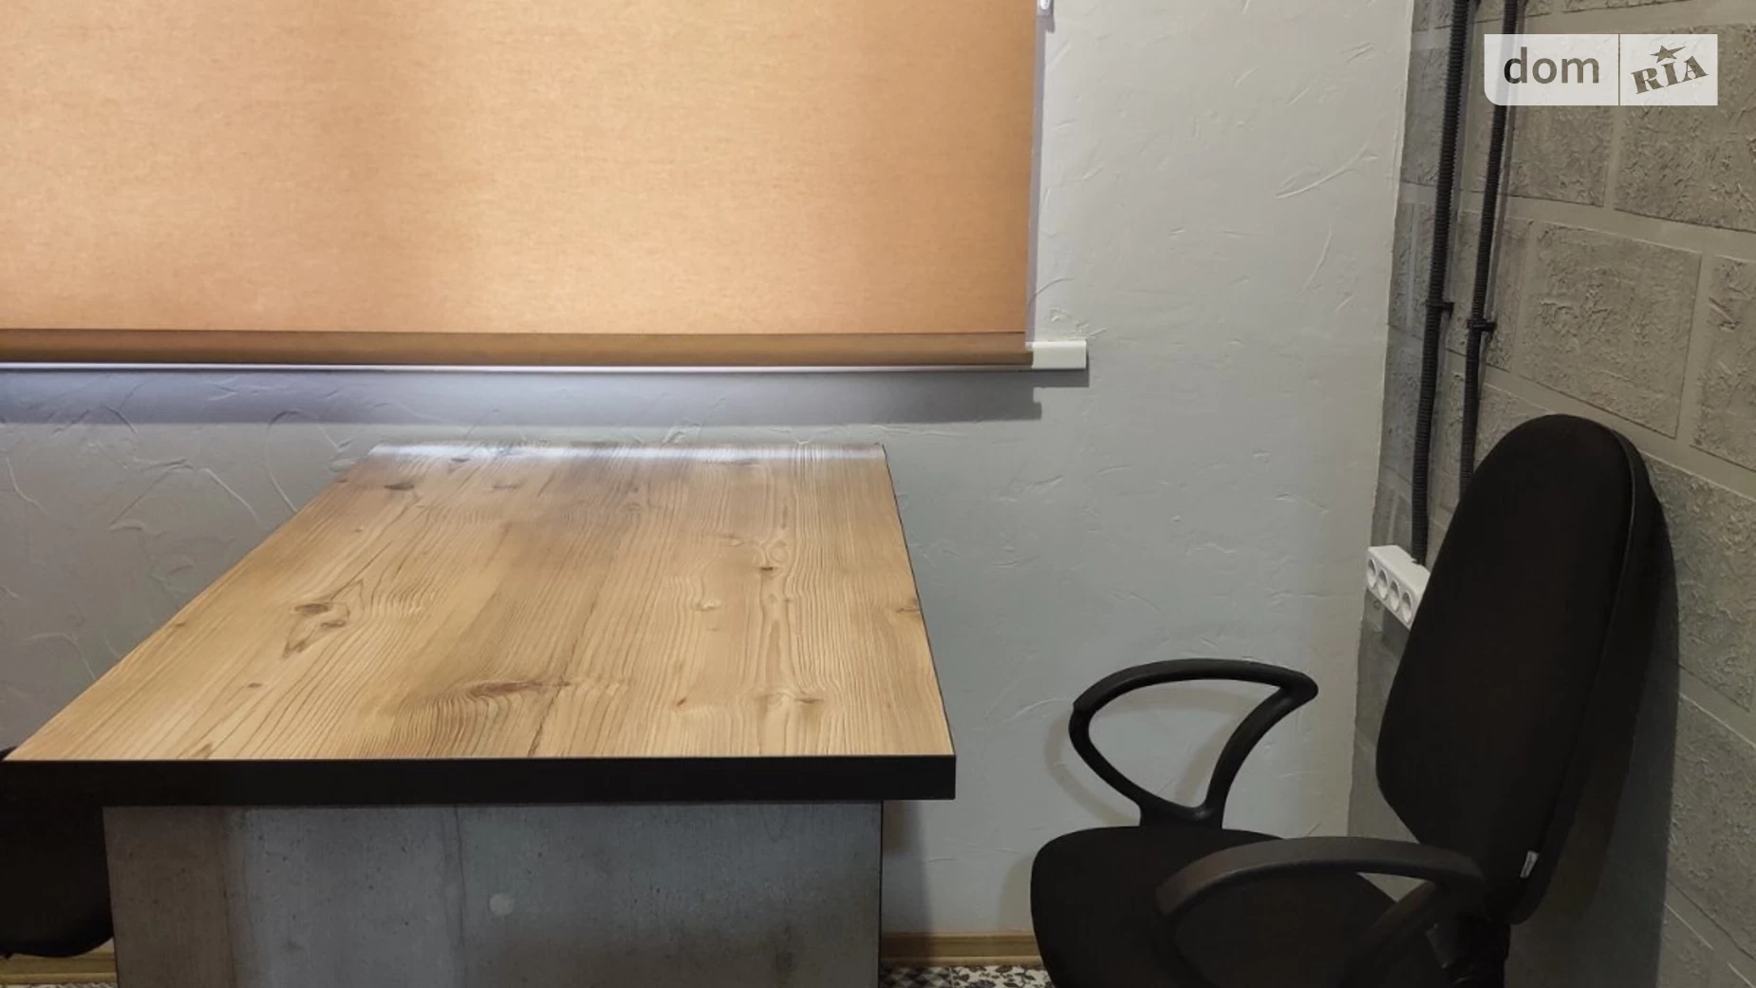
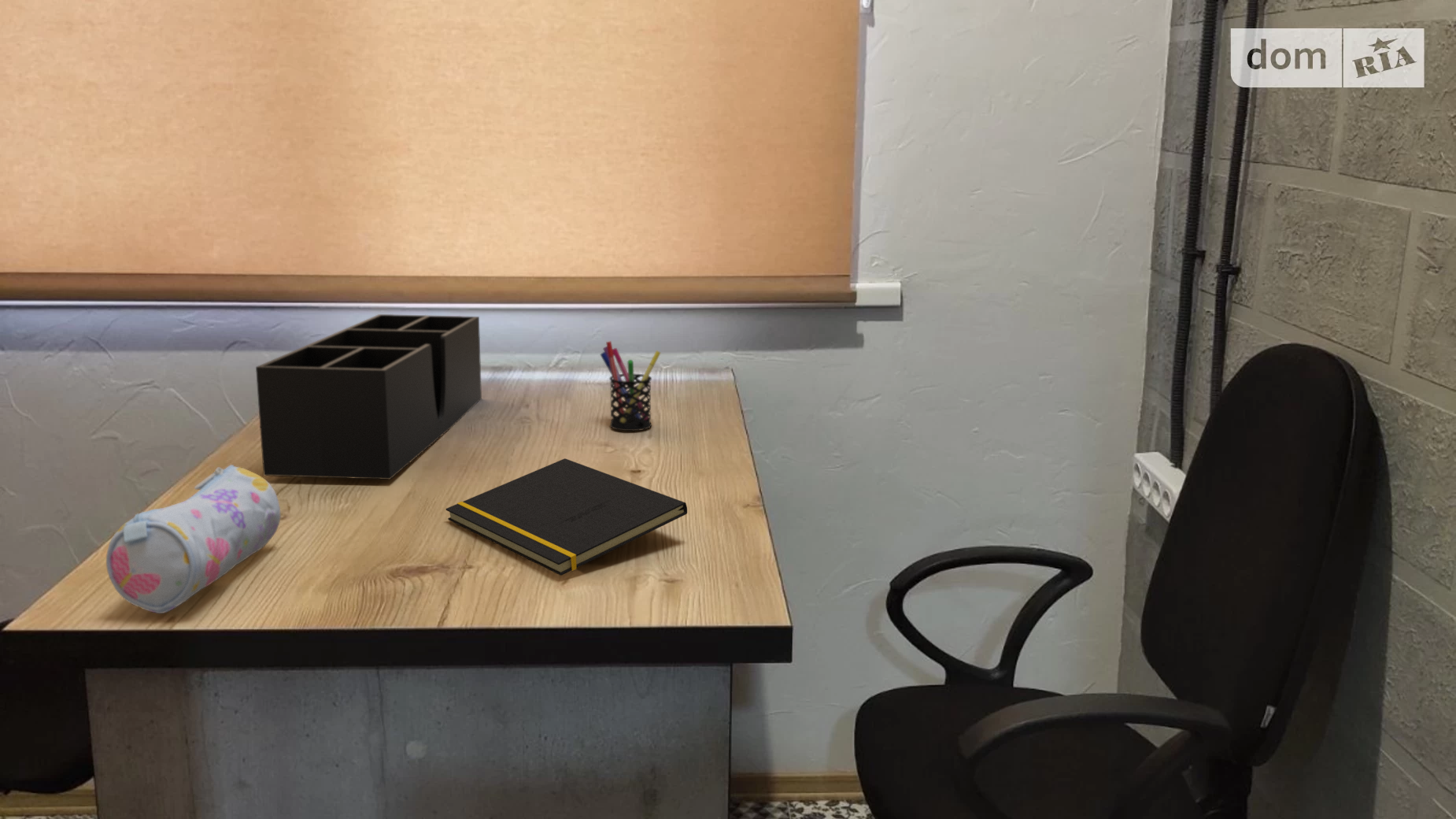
+ pencil case (200, 534)
+ desk organizer (383, 387)
+ notepad (564, 511)
+ pen holder (628, 385)
